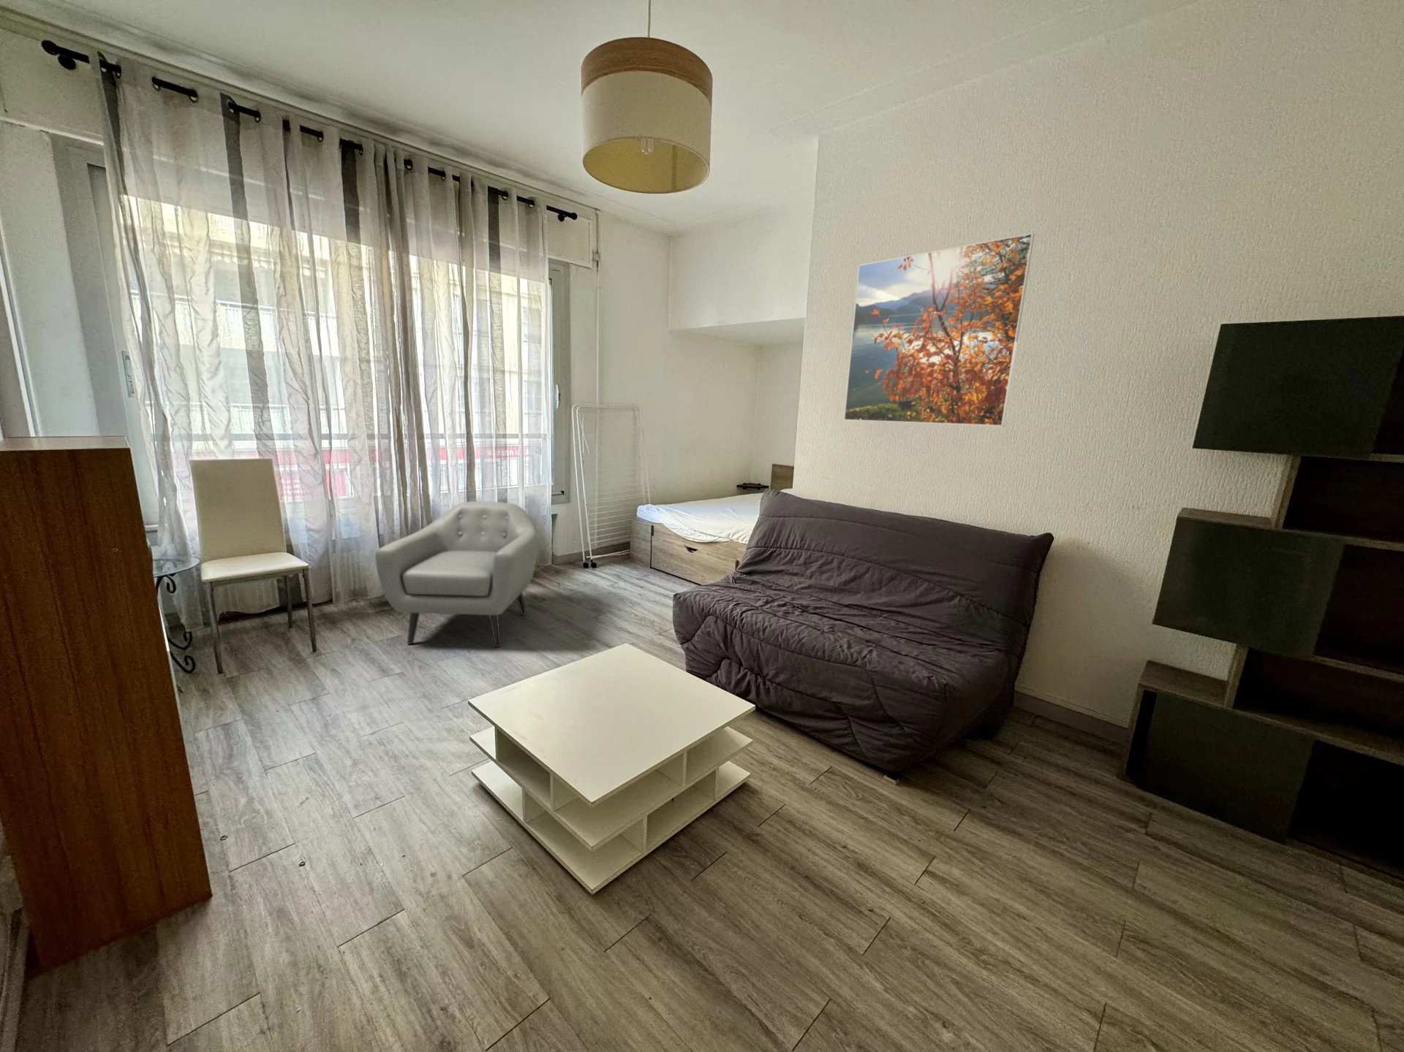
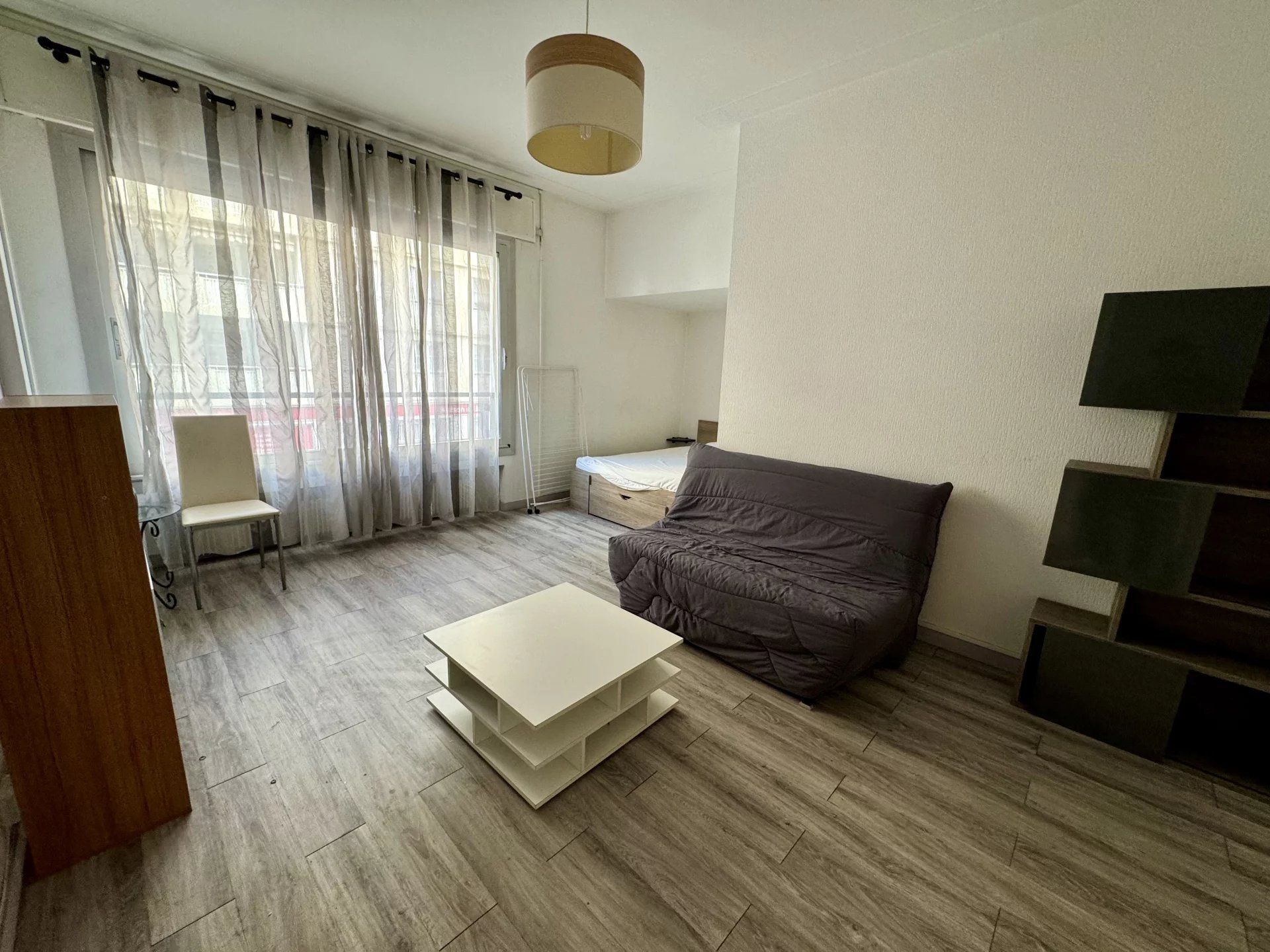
- armchair (467, 572)
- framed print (925, 339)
